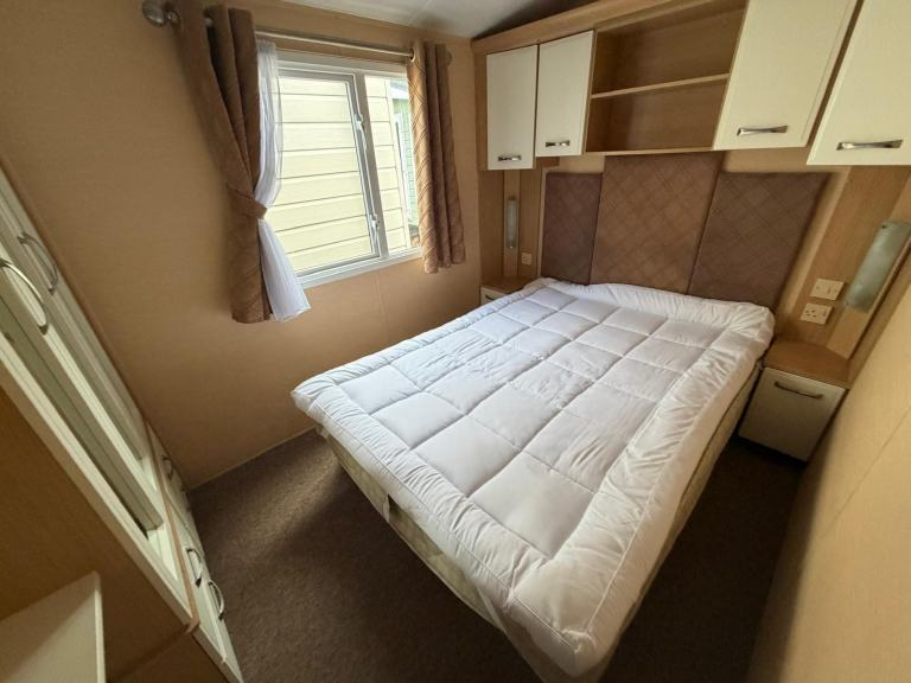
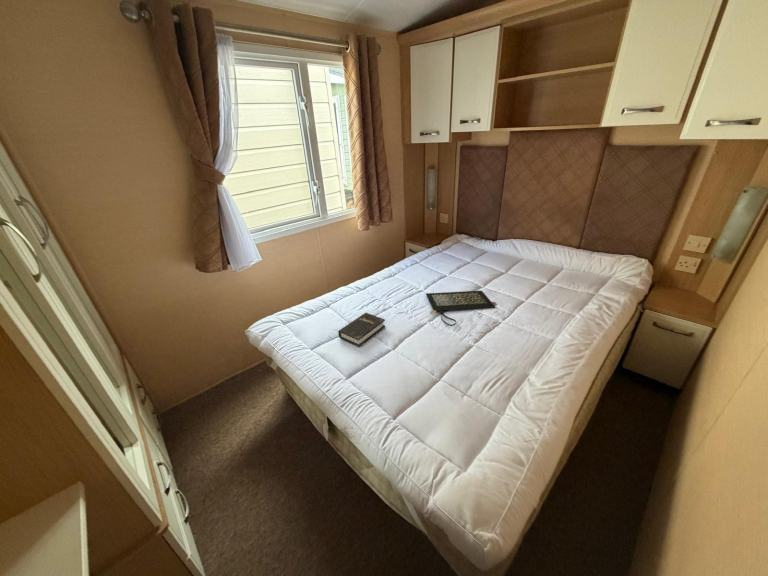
+ clutch bag (456, 300)
+ hardback book (362, 328)
